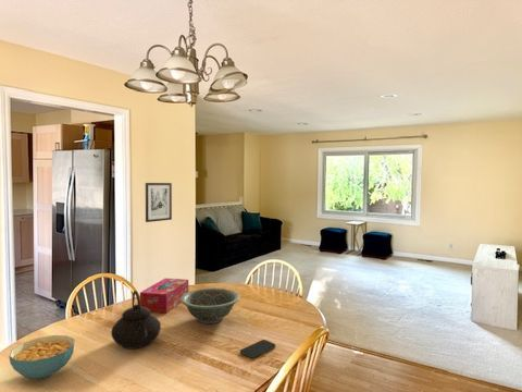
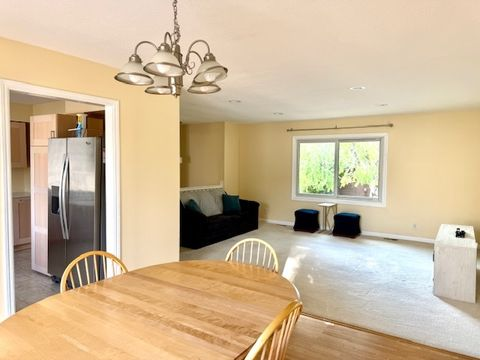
- wall art (159, 201)
- decorative bowl (210, 307)
- teapot (137, 318)
- tissue box (165, 294)
- cereal bowl (44, 360)
- smartphone (258, 347)
